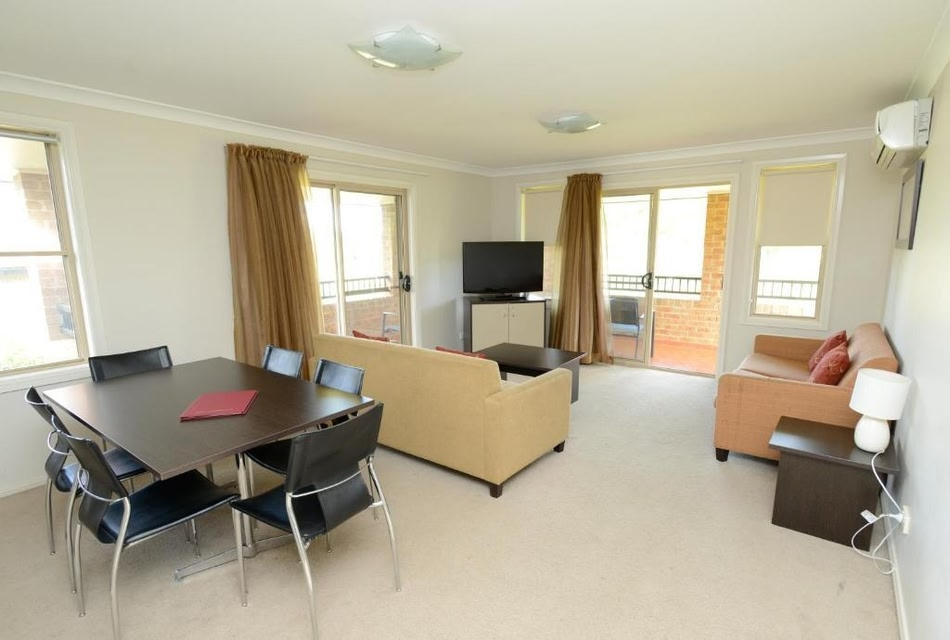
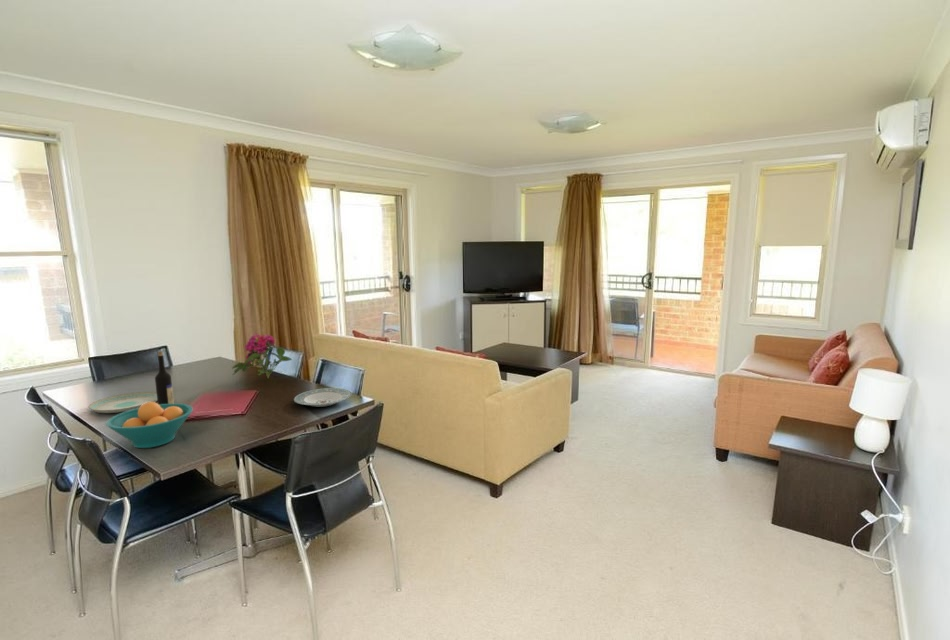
+ flower (263, 358)
+ fruit bowl (152, 422)
+ wine bottle (163, 384)
+ plate (323, 399)
+ plate (126, 402)
